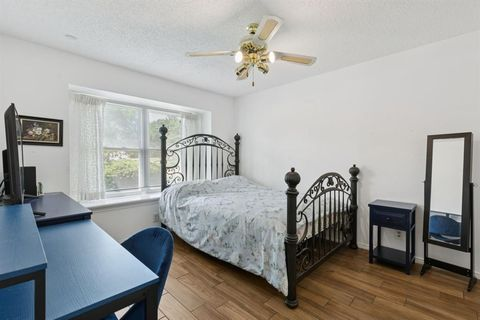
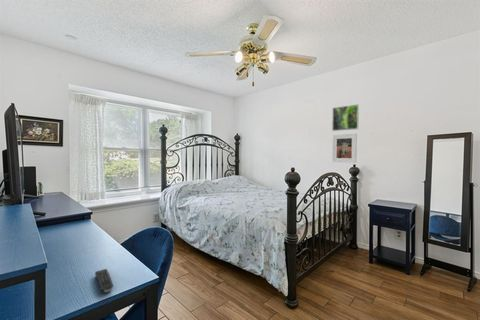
+ remote control (104, 279)
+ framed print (344, 148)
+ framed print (345, 118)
